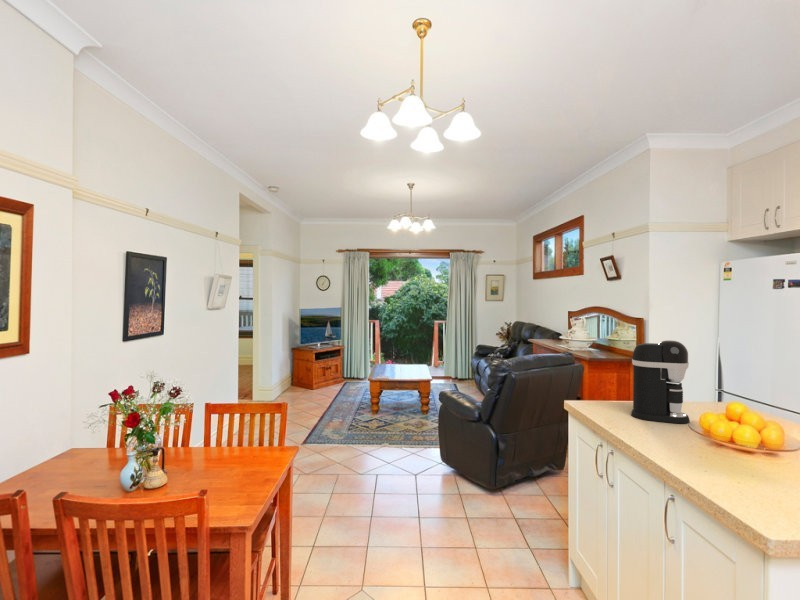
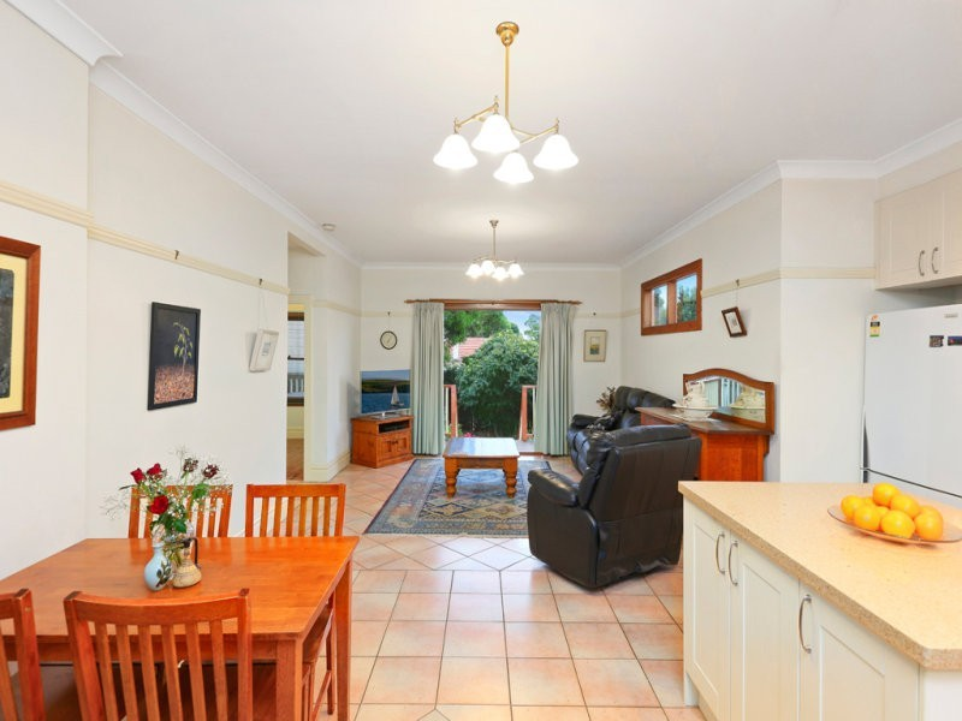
- coffee maker (659, 379)
